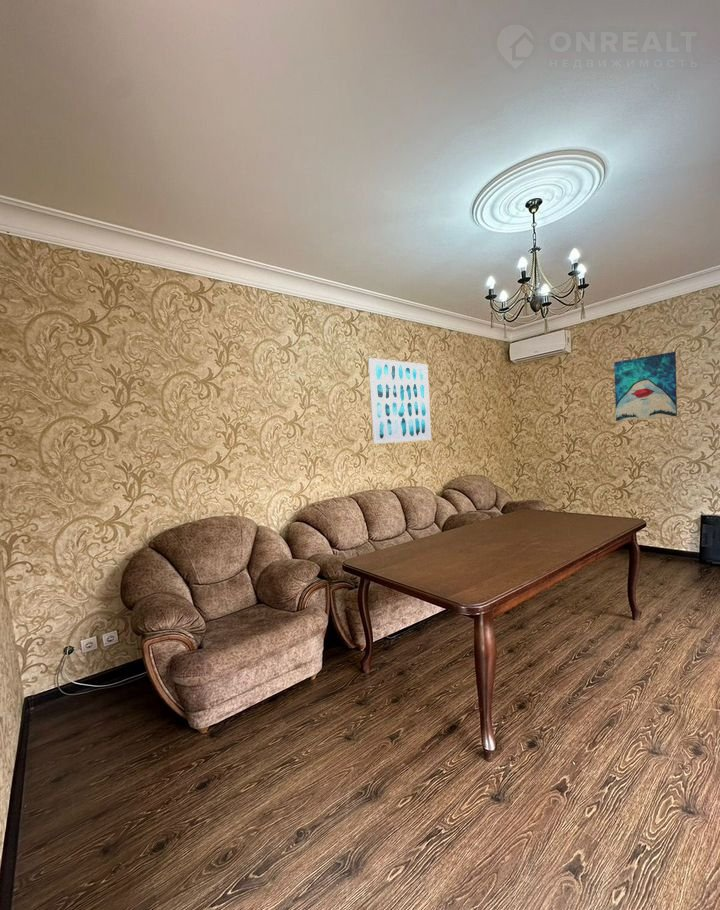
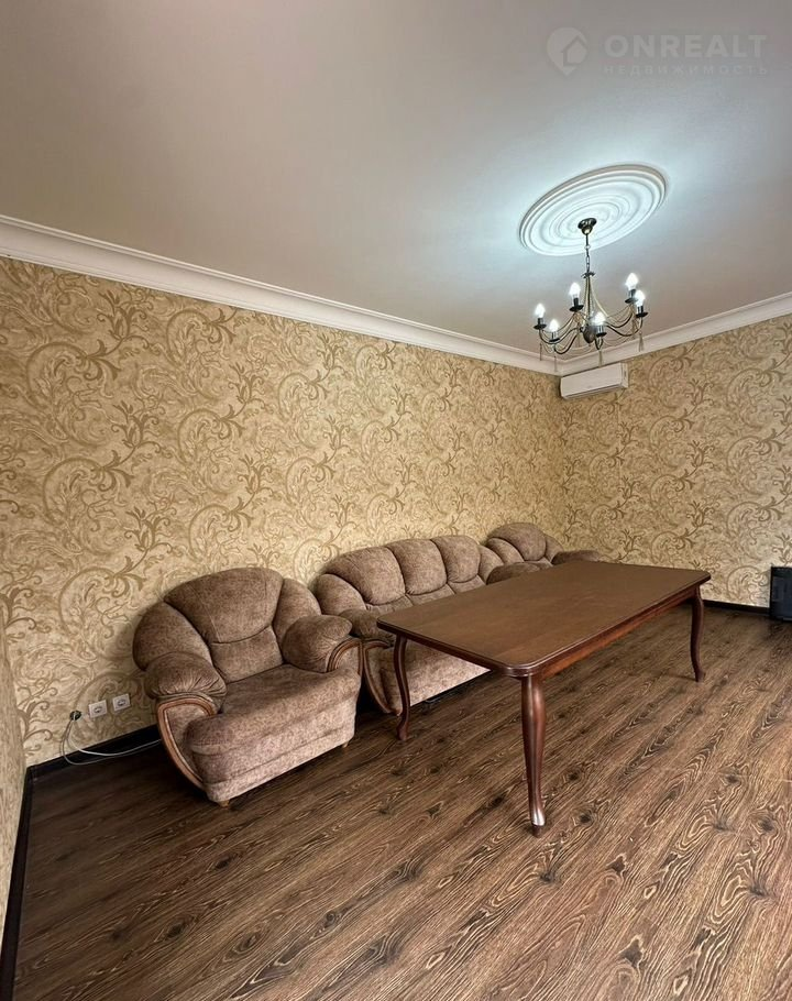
- wall art (401, 401)
- wall art (644, 388)
